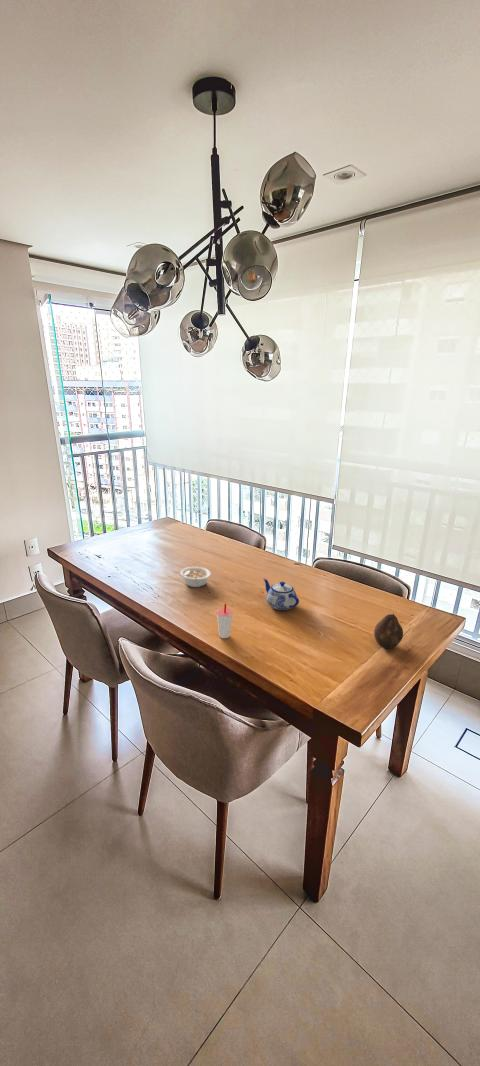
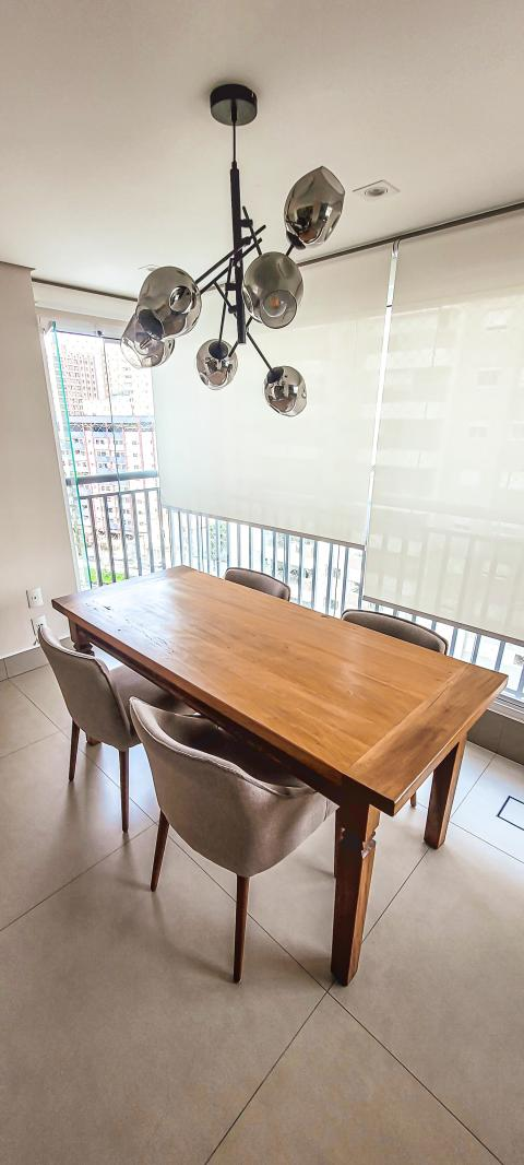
- cup (224, 619)
- teapot (280, 593)
- fruit (388, 629)
- legume (196, 577)
